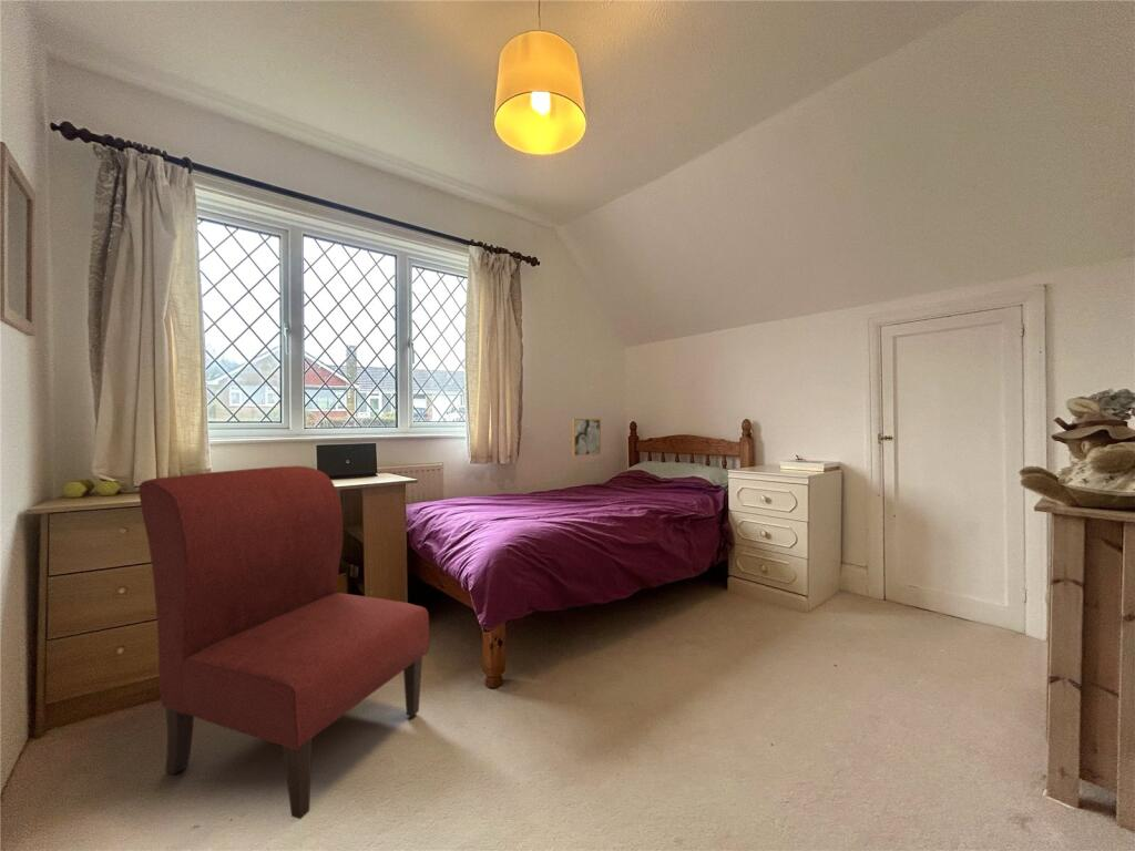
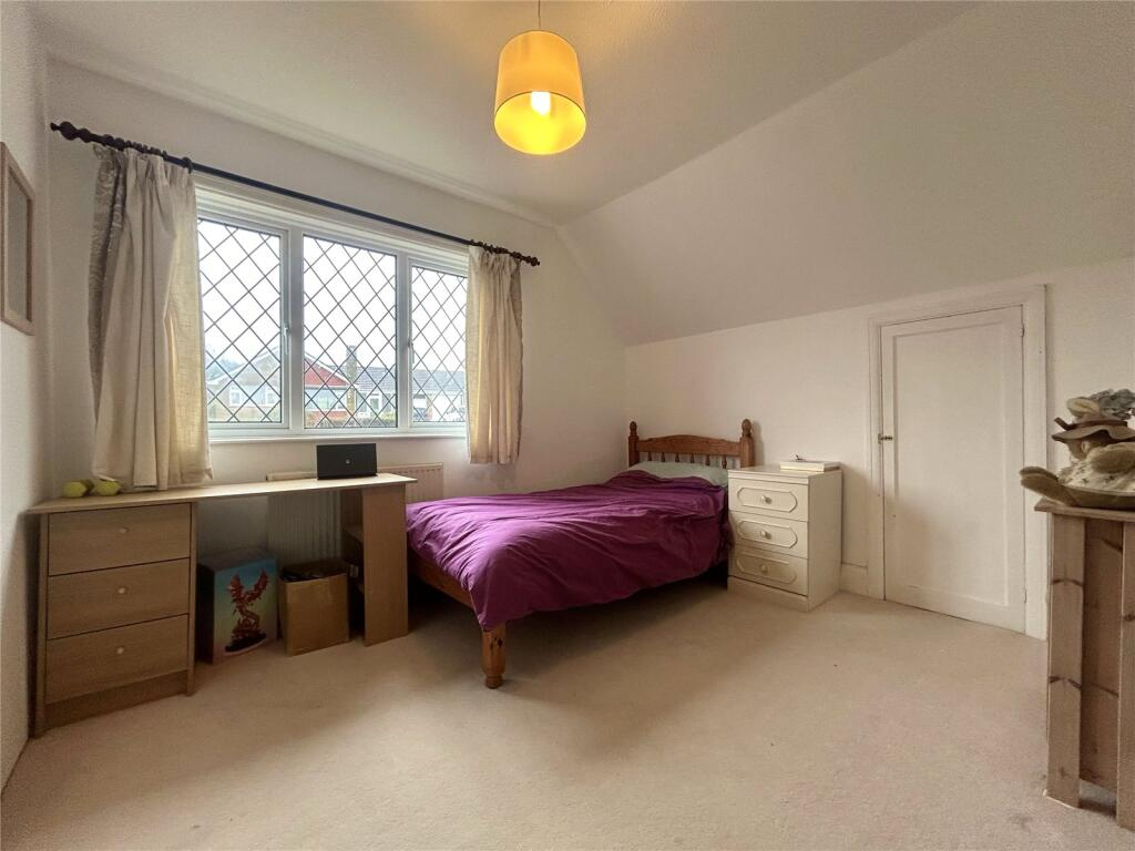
- chair (297, 605)
- wall art (586, 437)
